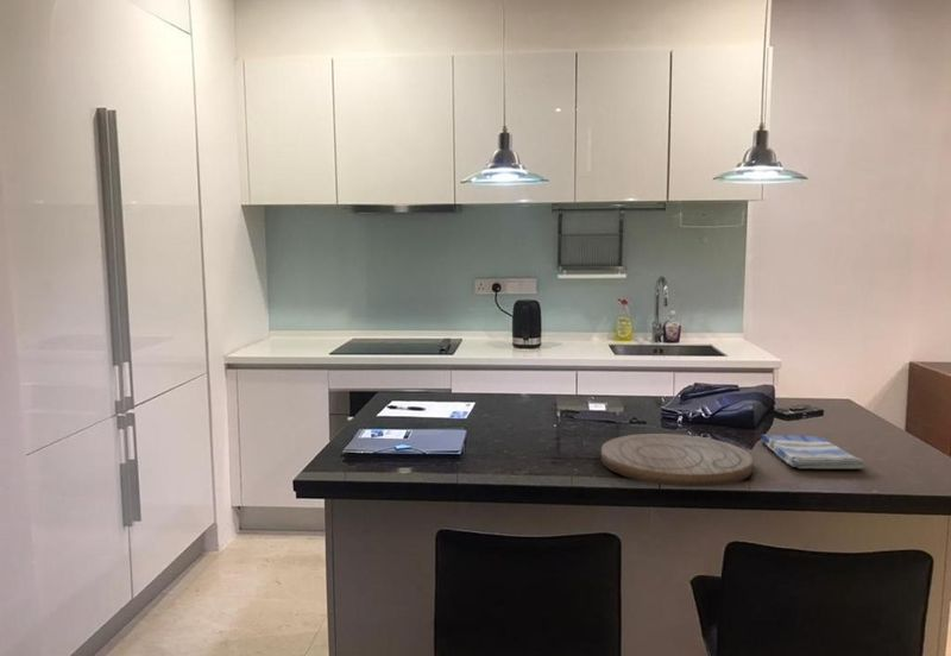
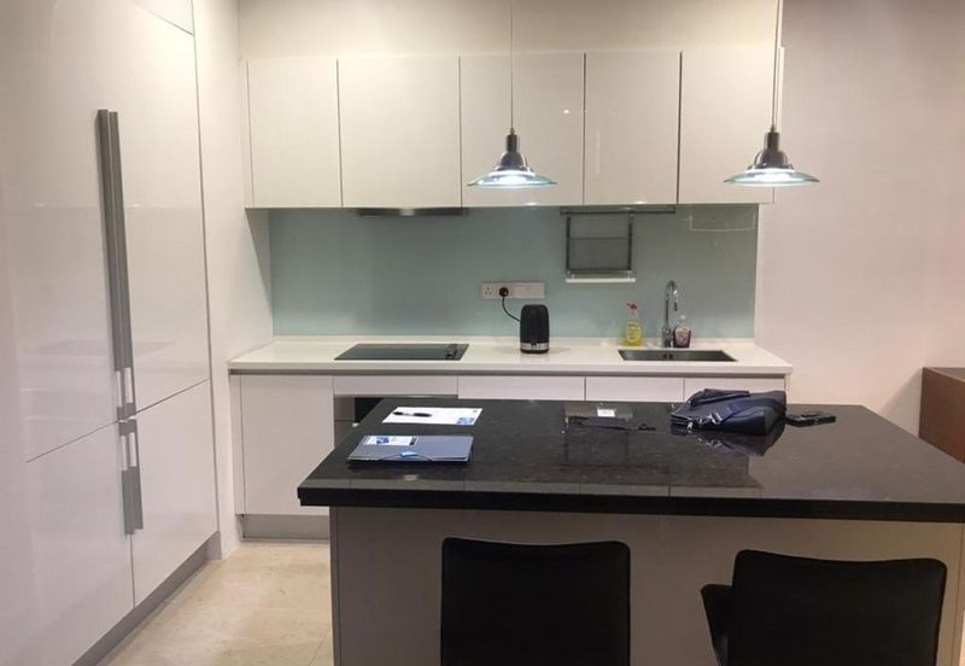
- cutting board (674, 456)
- dish towel (808, 449)
